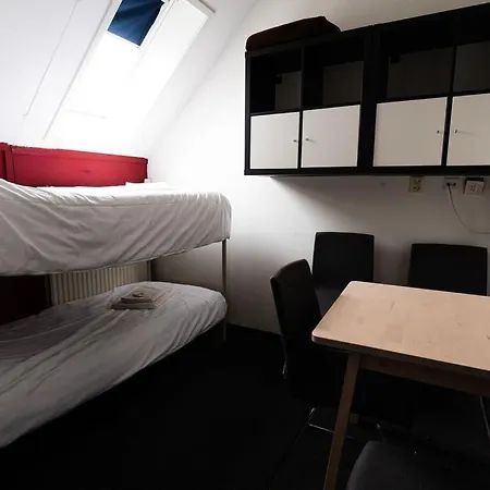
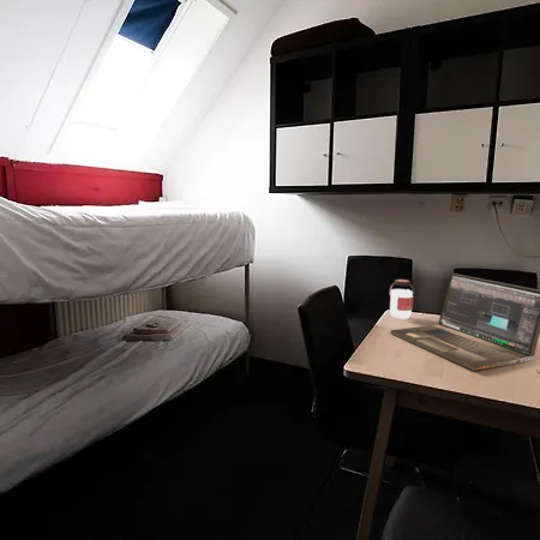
+ jar (401, 299)
+ laptop (462, 314)
